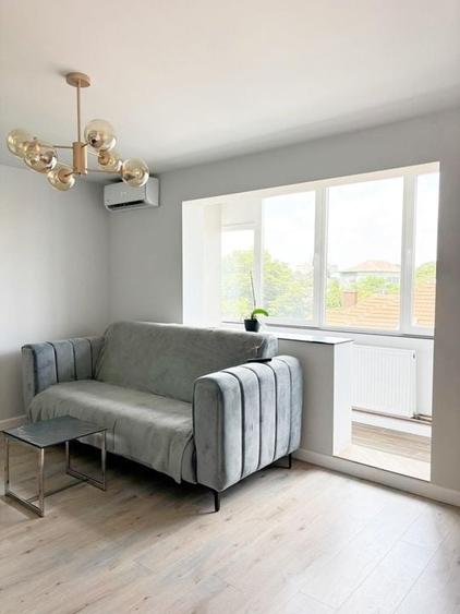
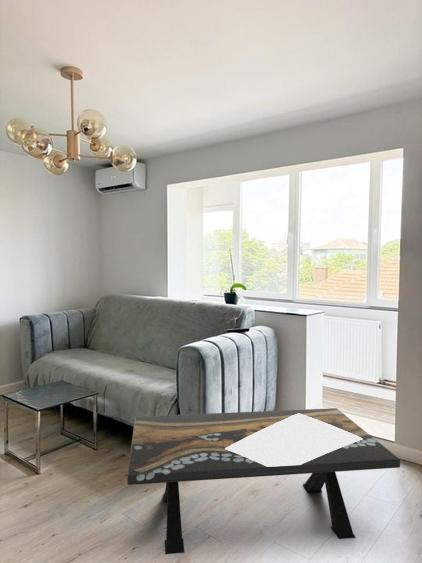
+ coffee table (252, 474)
